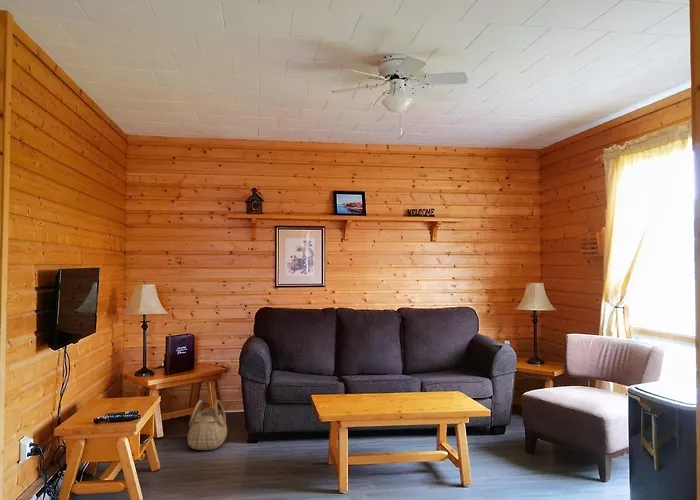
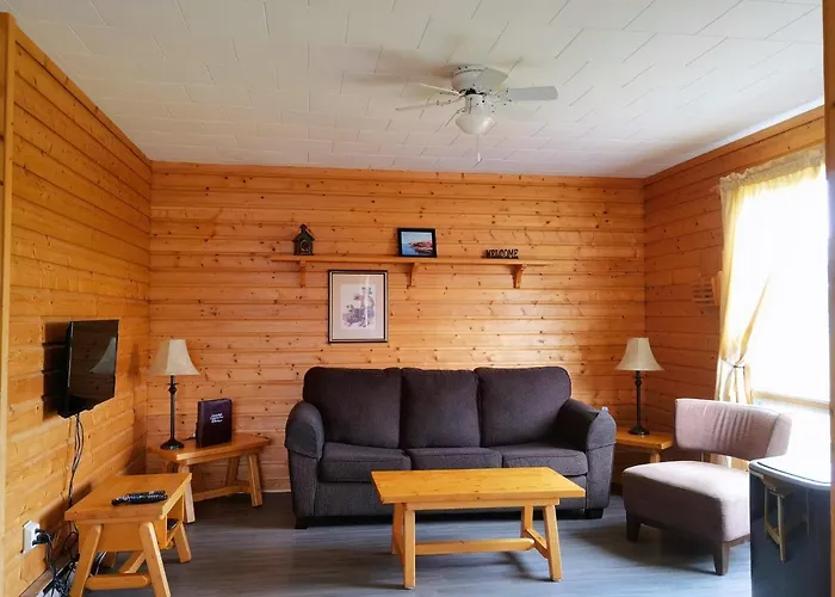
- basket (207, 422)
